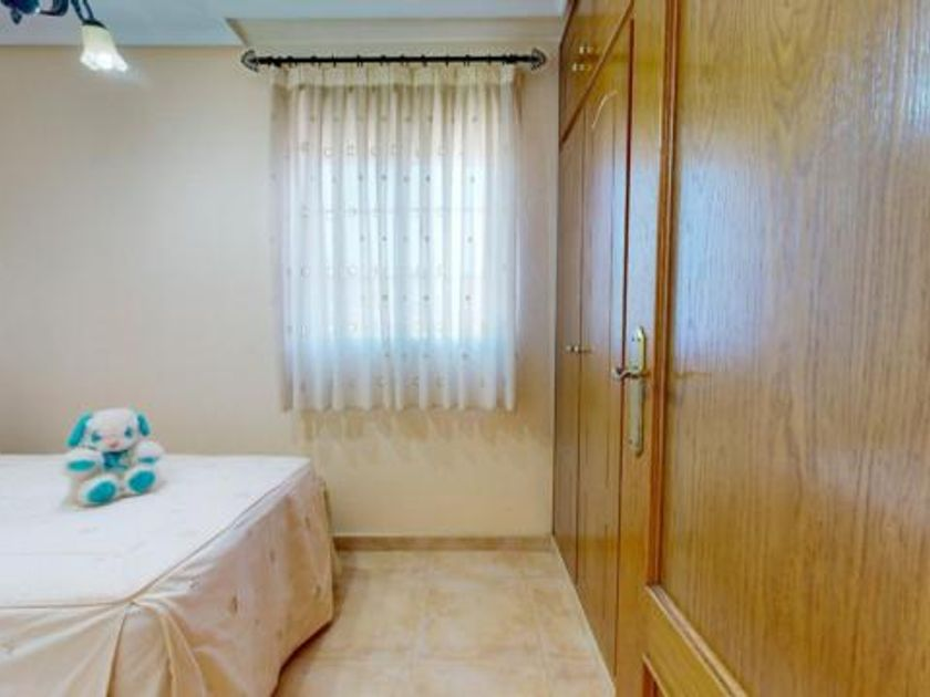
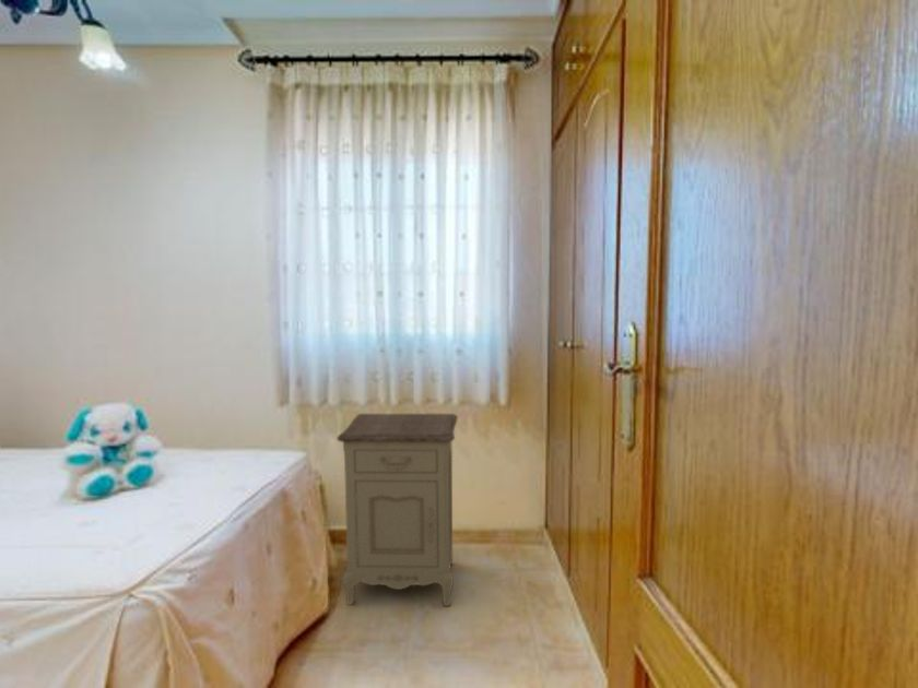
+ nightstand (401, 507)
